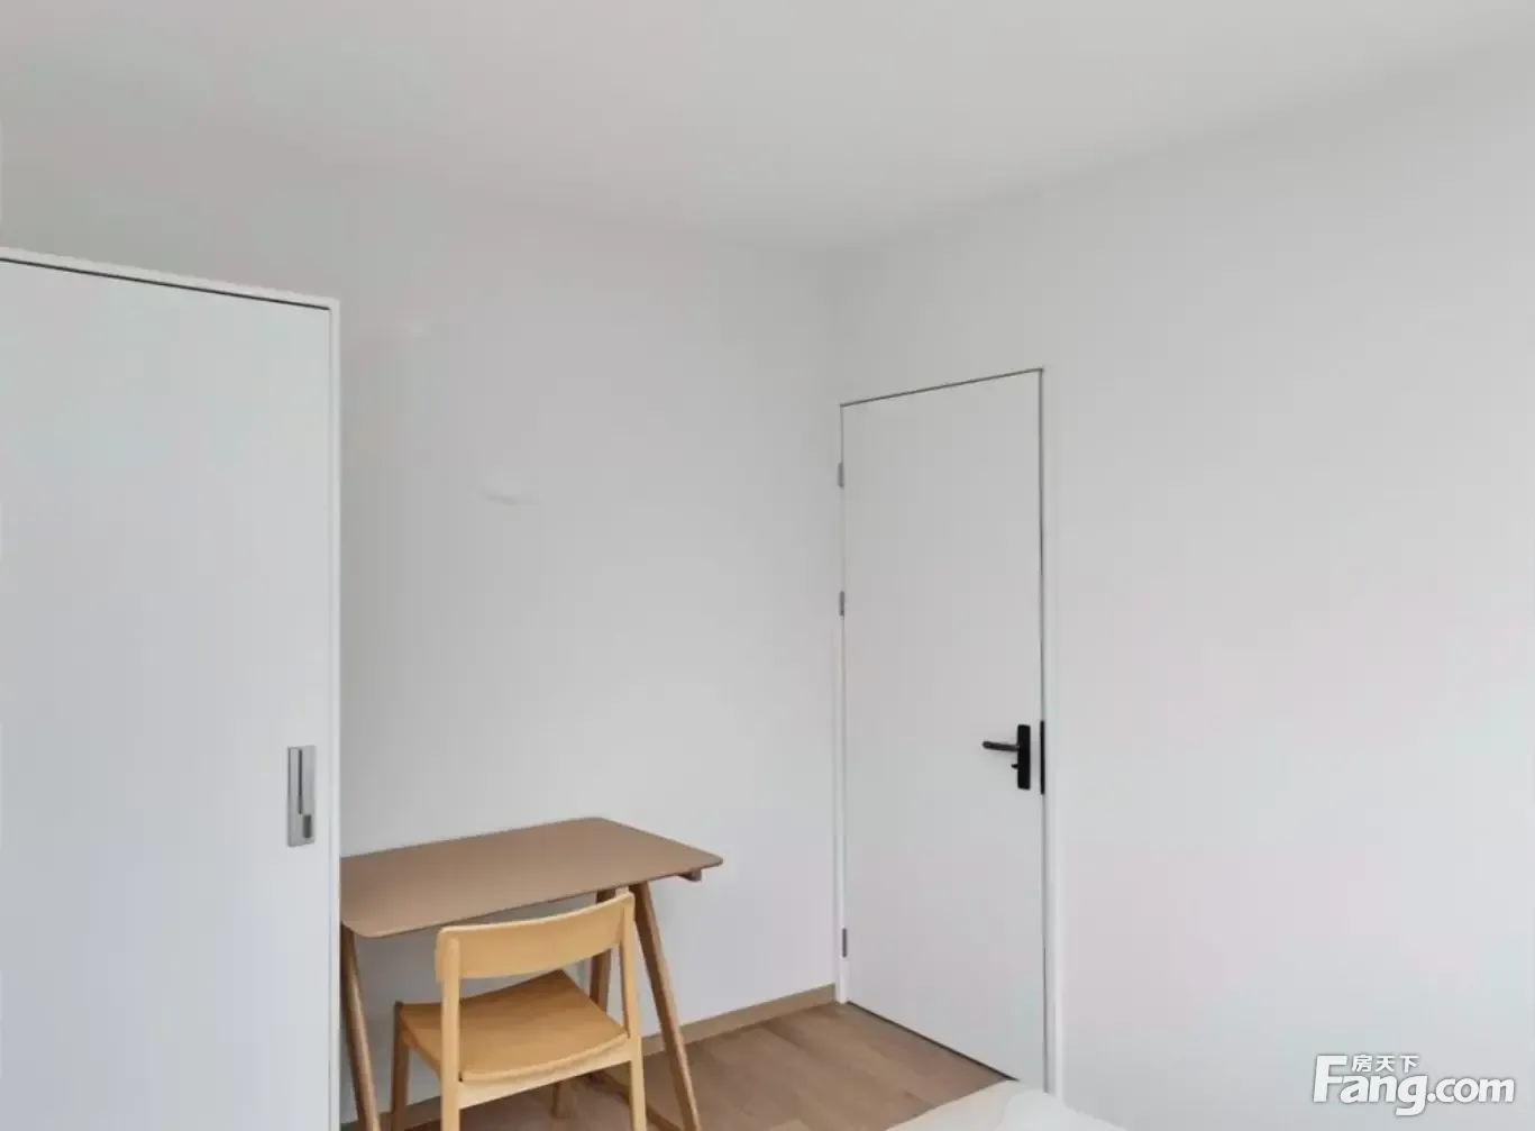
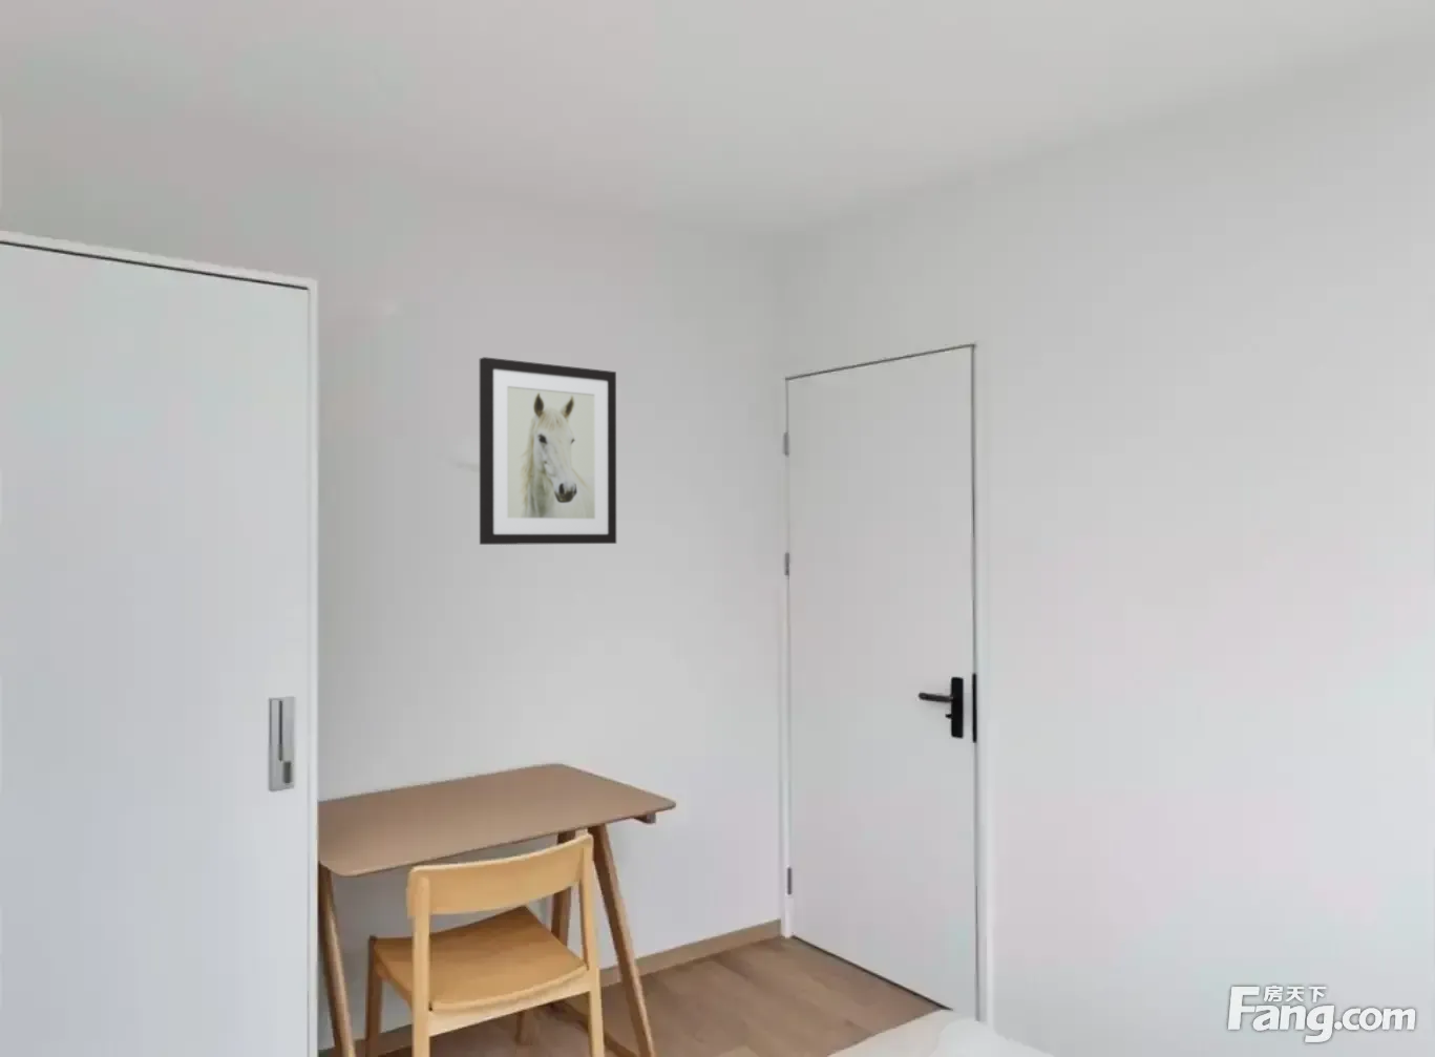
+ wall art (550, 454)
